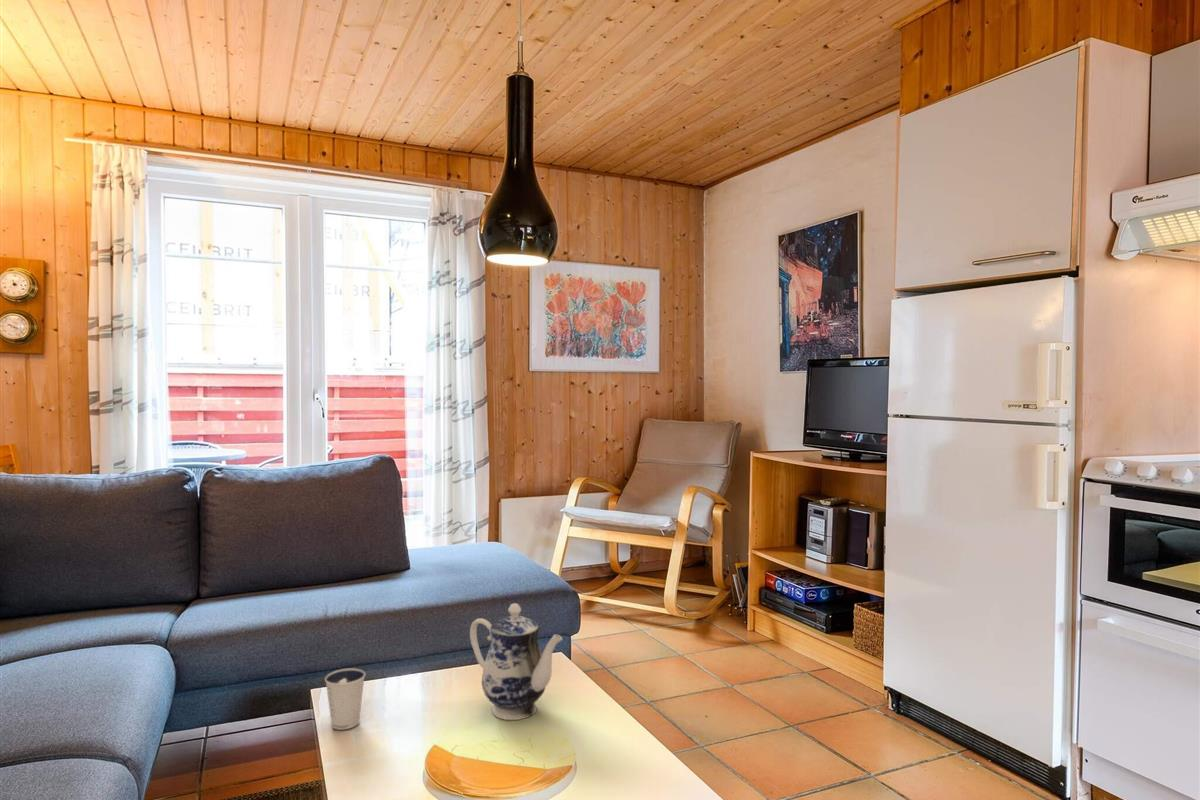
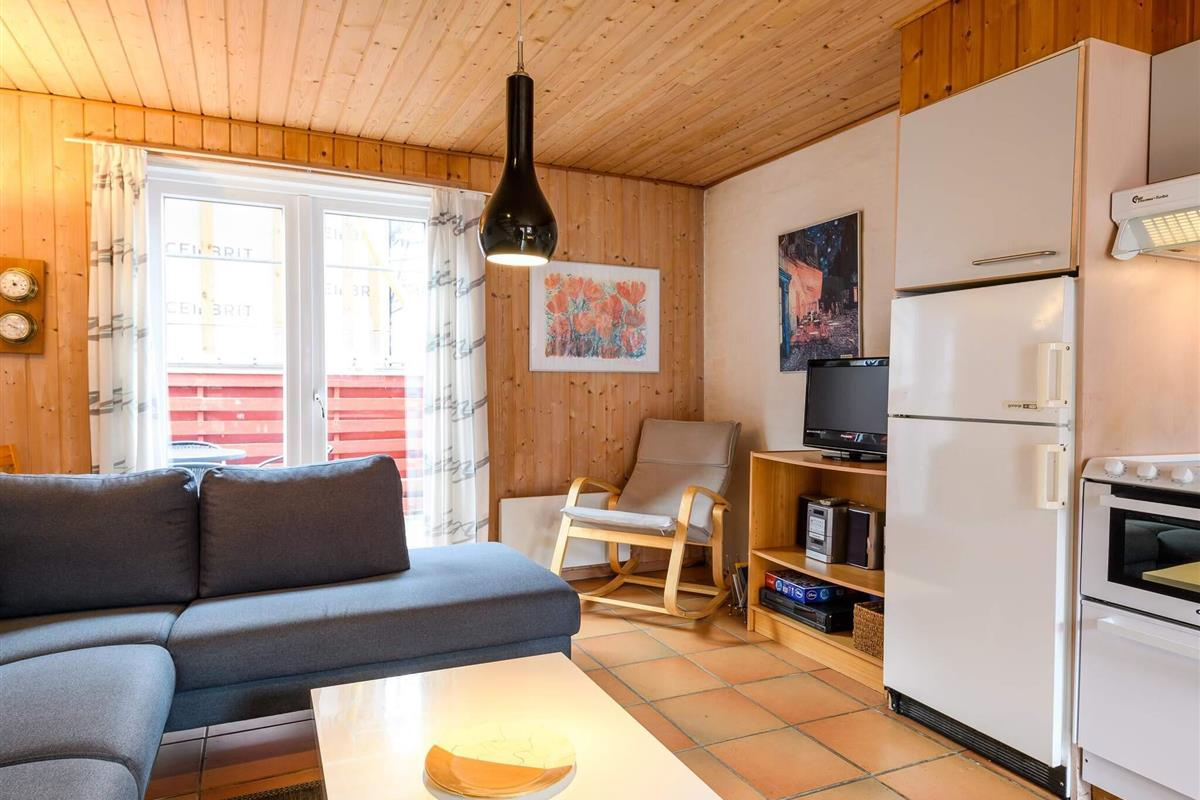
- teapot (514, 657)
- dixie cup (345, 699)
